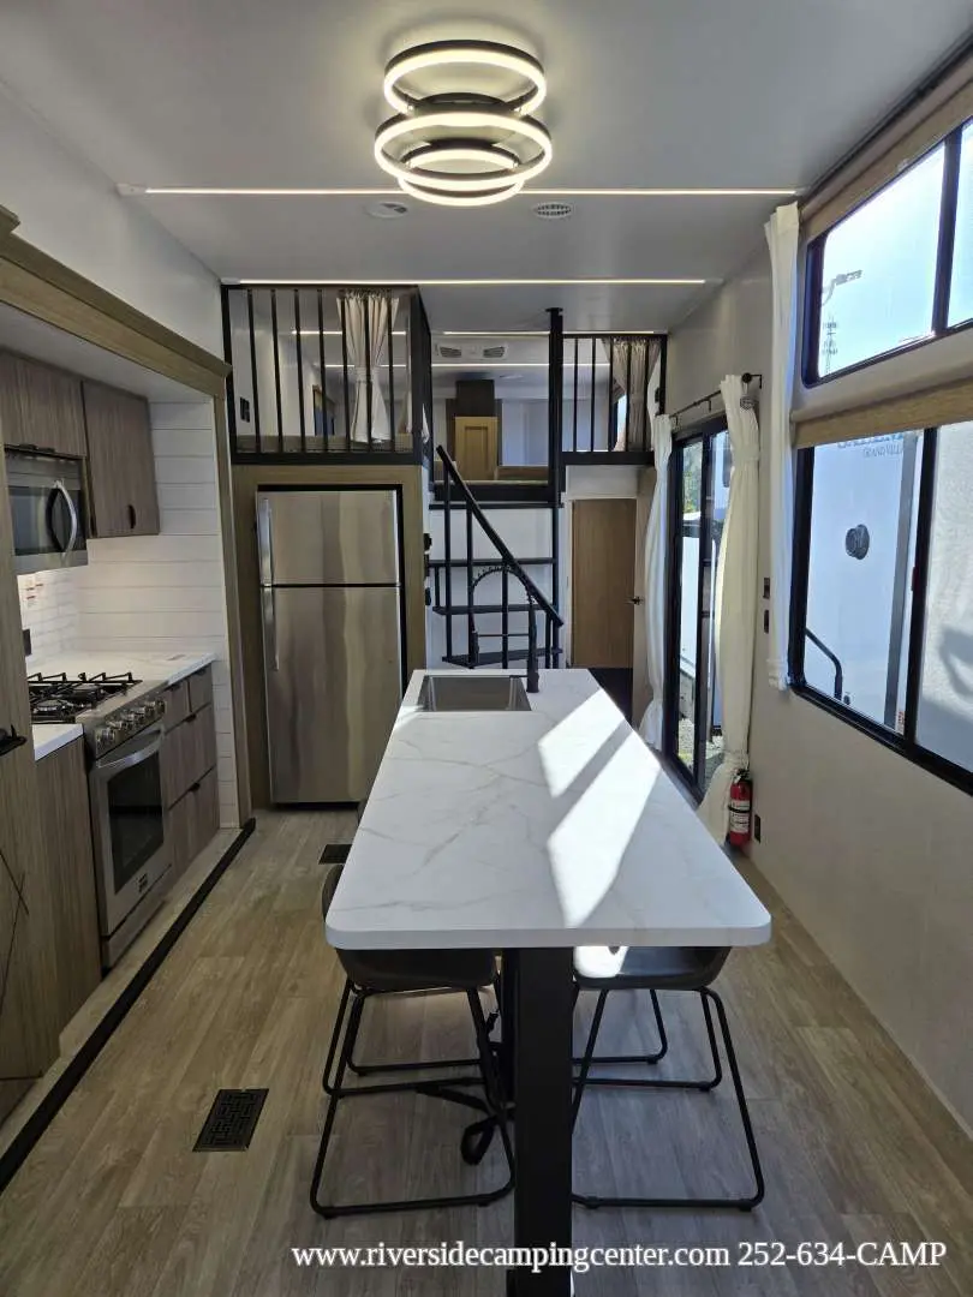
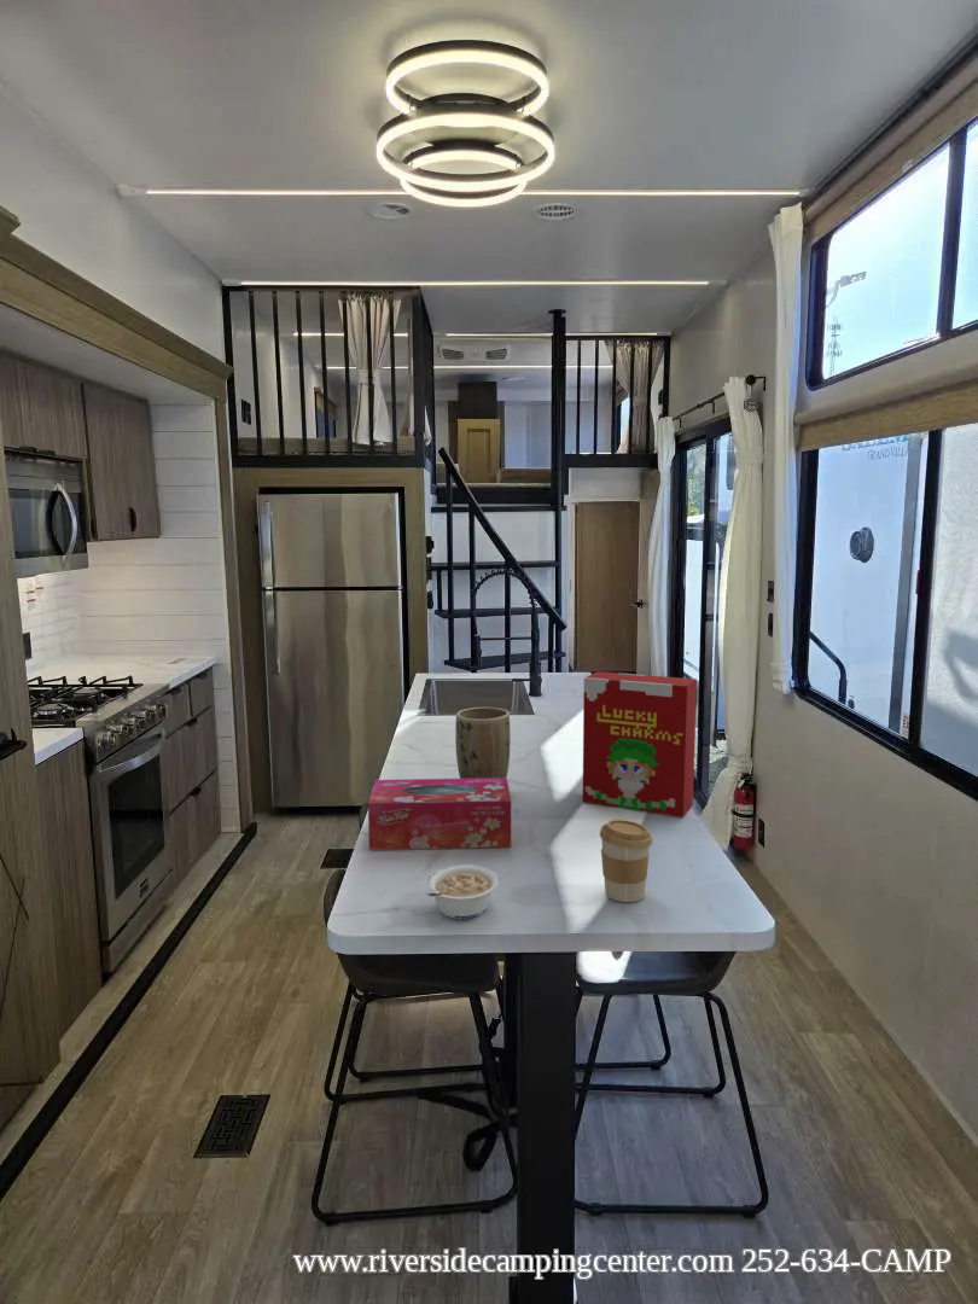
+ cereal box (638, 741)
+ legume (462, 892)
+ tissue box (441, 811)
+ plant pot (483, 752)
+ coffee cup (625, 858)
